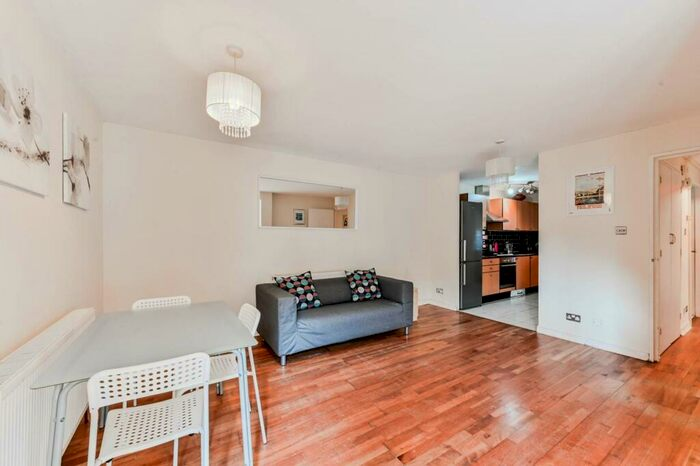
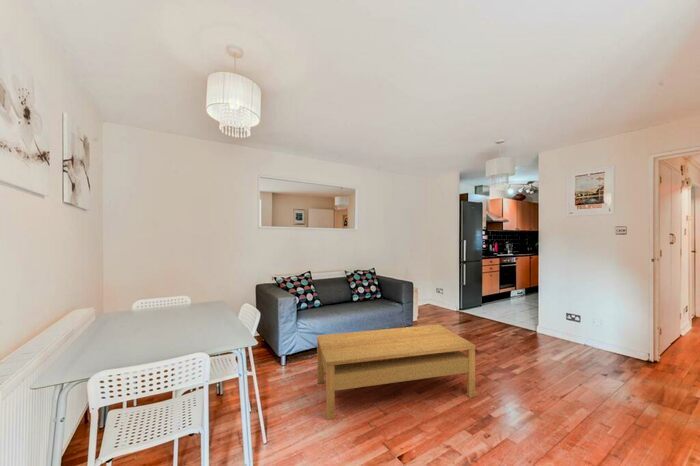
+ coffee table (392, 364)
